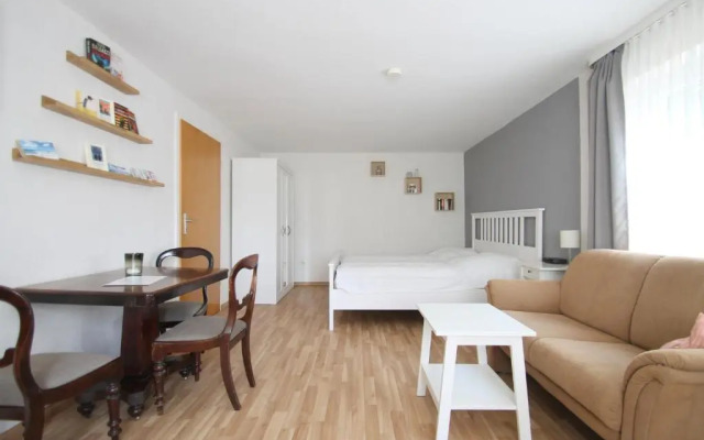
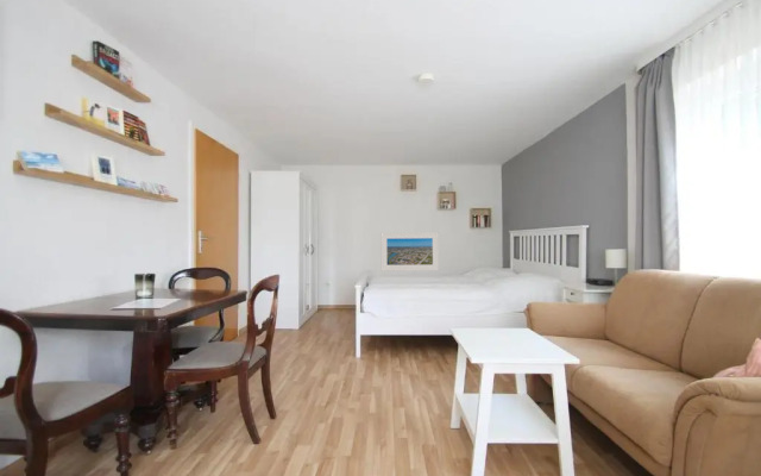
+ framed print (409, 251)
